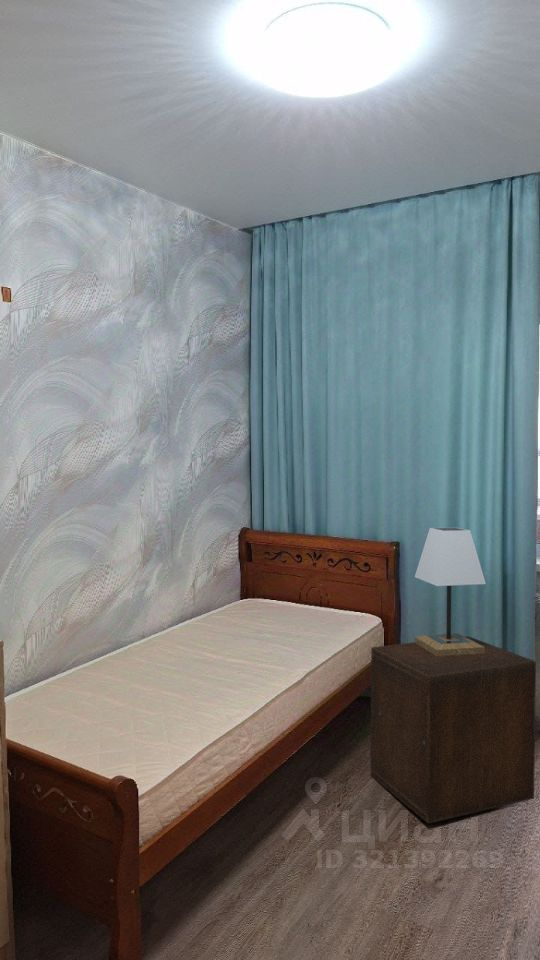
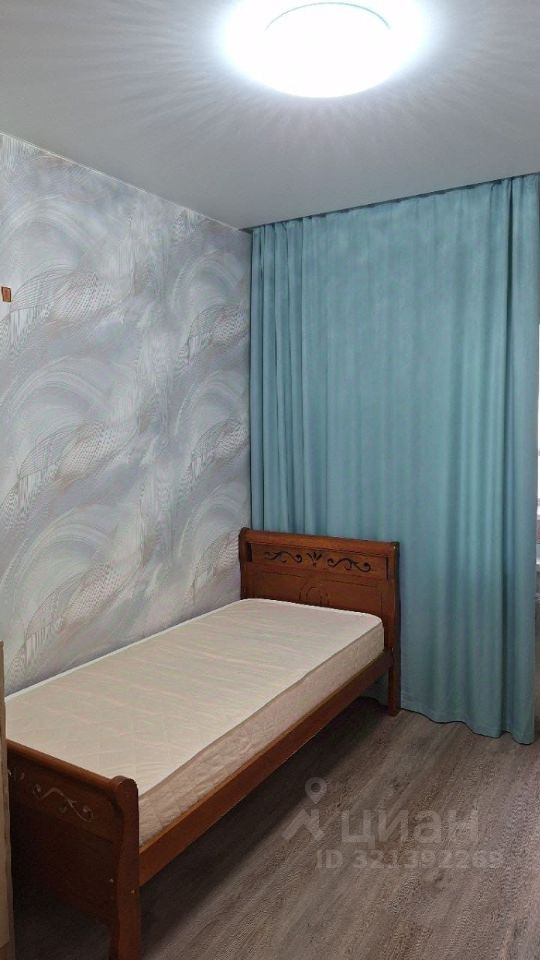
- nightstand (450, 720)
- lamp (449, 588)
